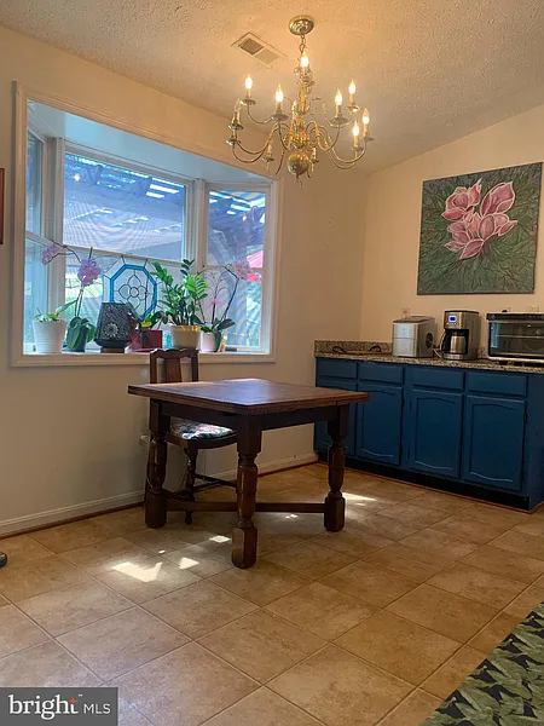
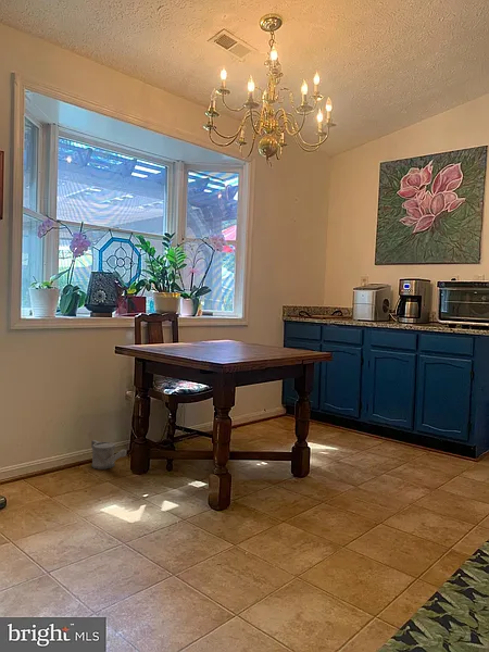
+ watering can (106, 454)
